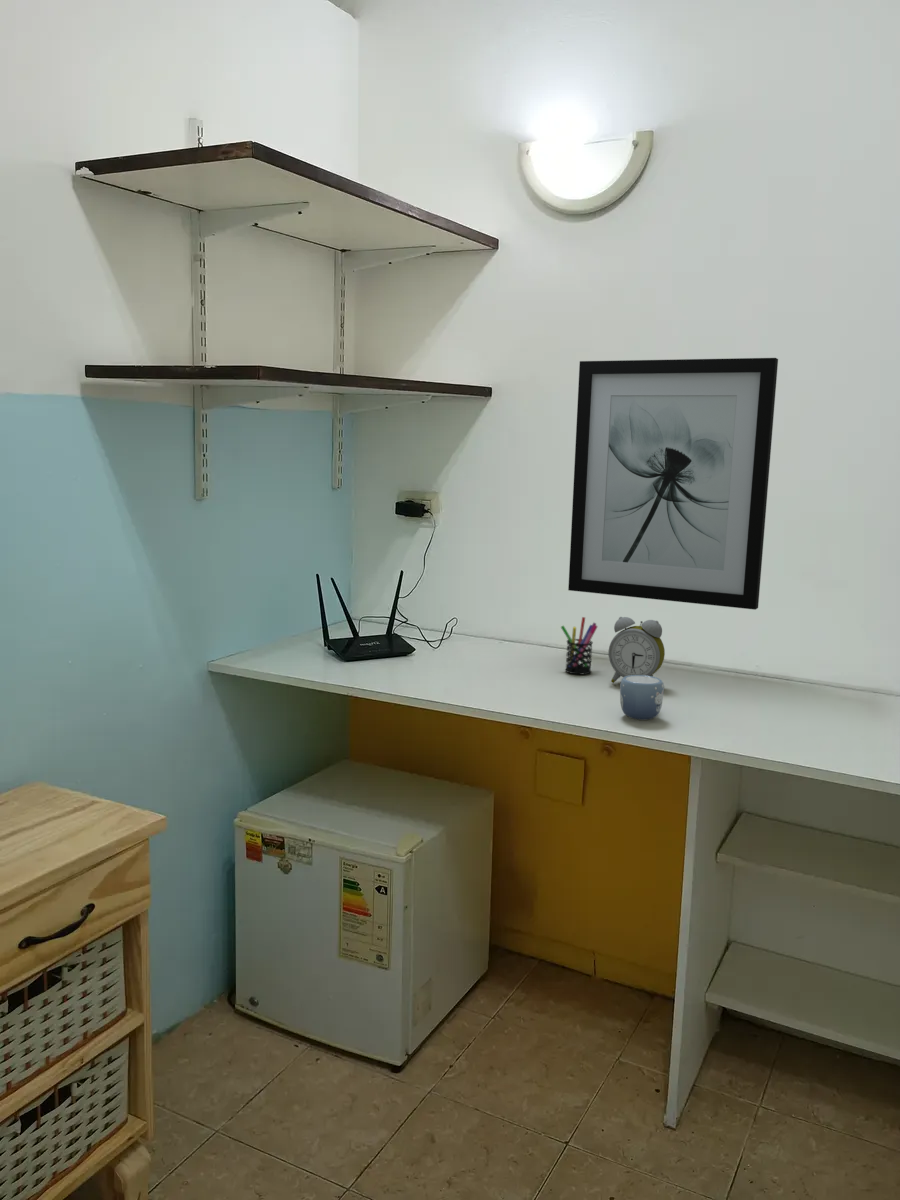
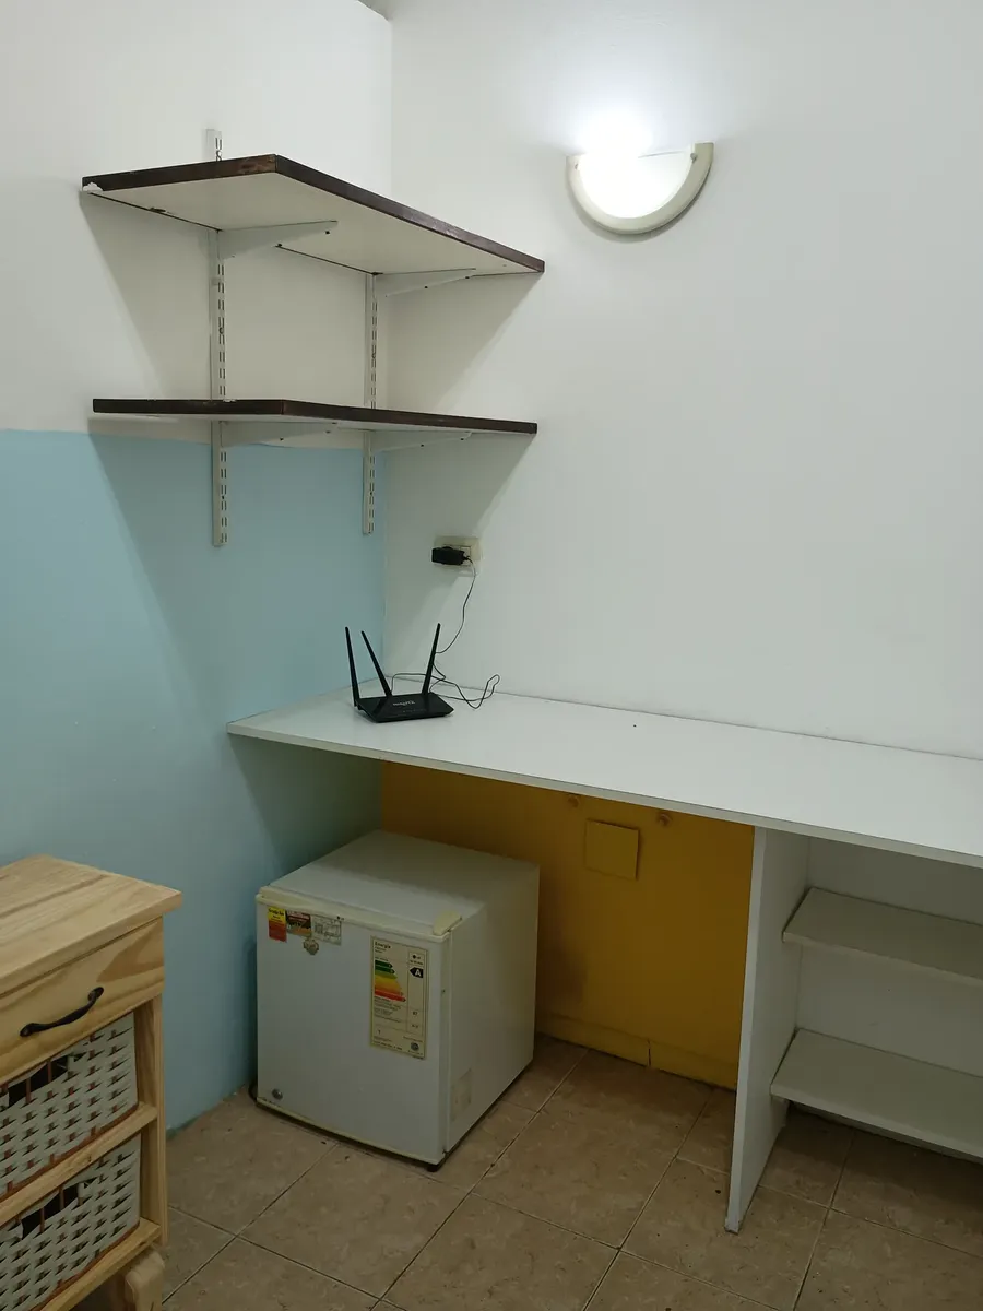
- mug (643, 696)
- pen holder (576, 644)
- alarm clock (637, 651)
- wall art (666, 481)
